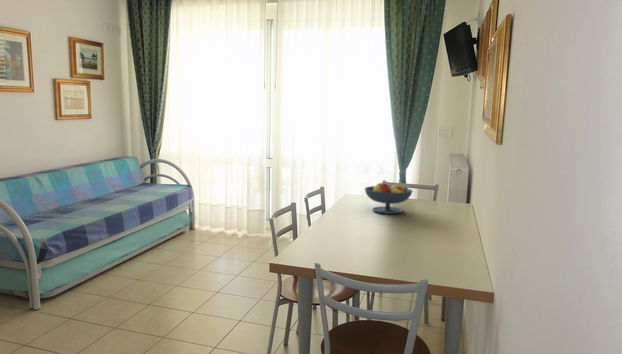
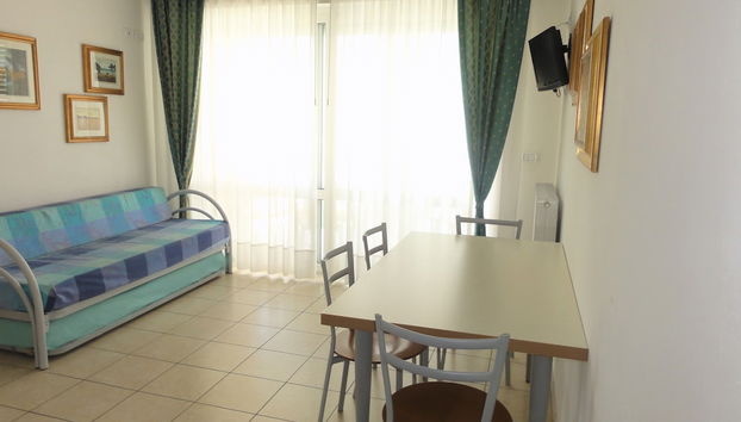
- fruit bowl (388, 196)
